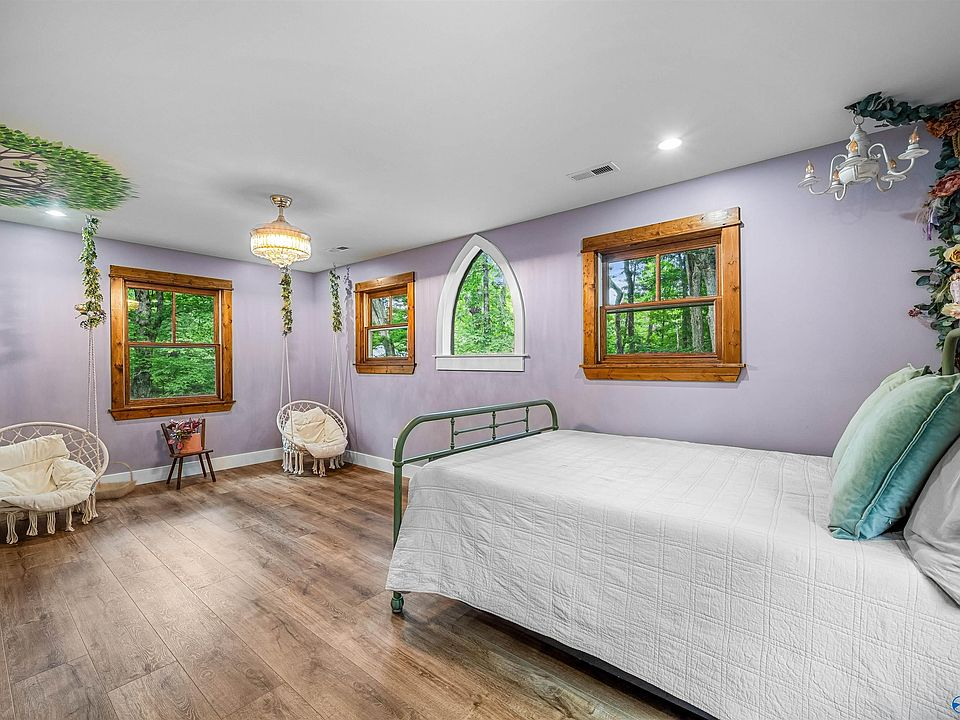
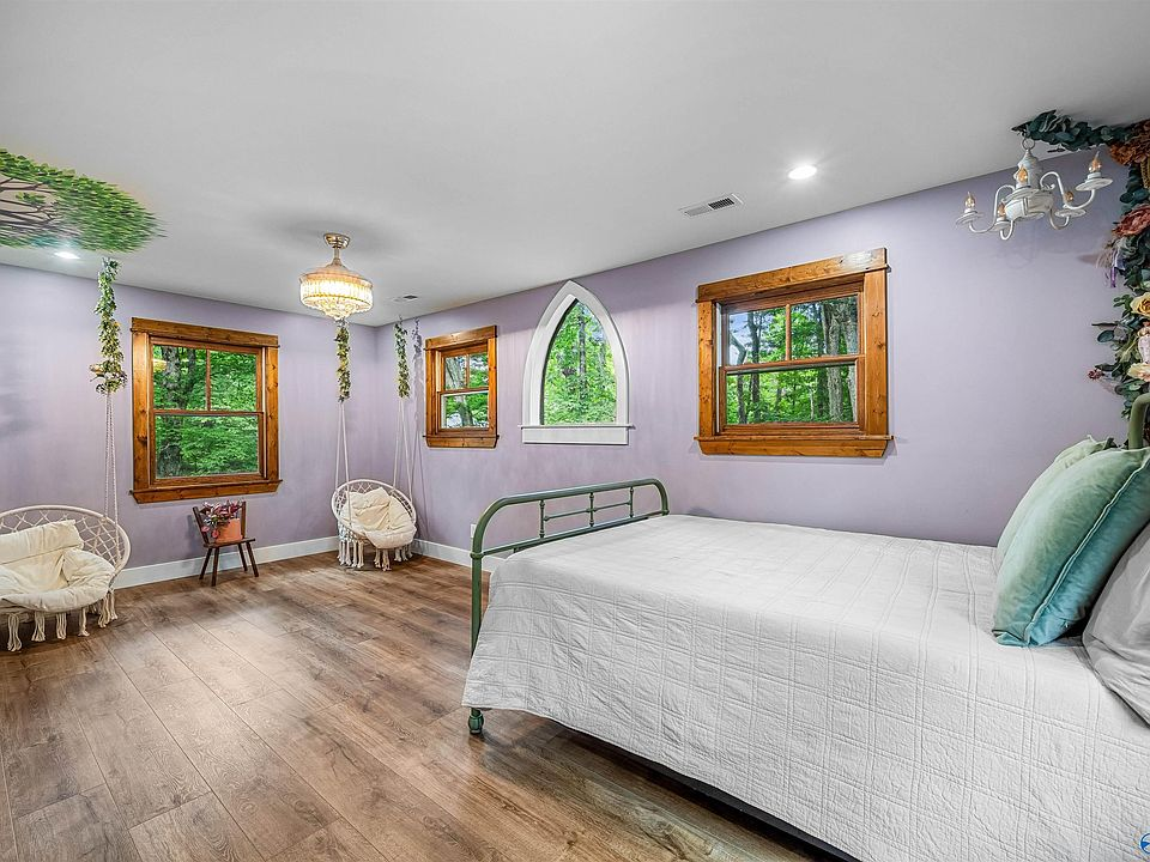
- basket (115, 482)
